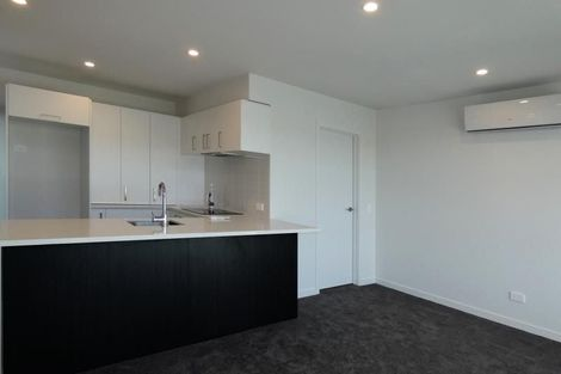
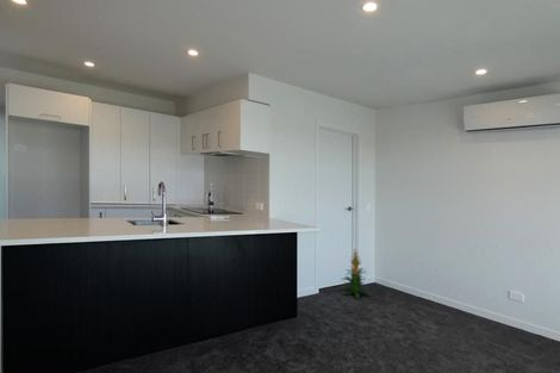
+ indoor plant (355, 271)
